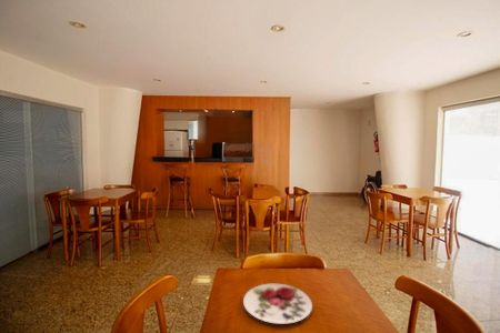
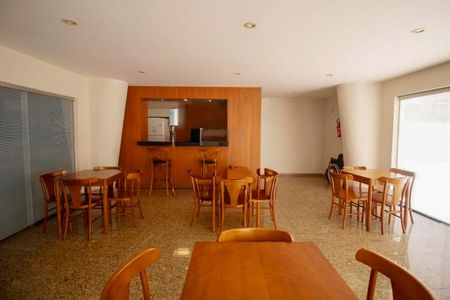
- plate (277, 300)
